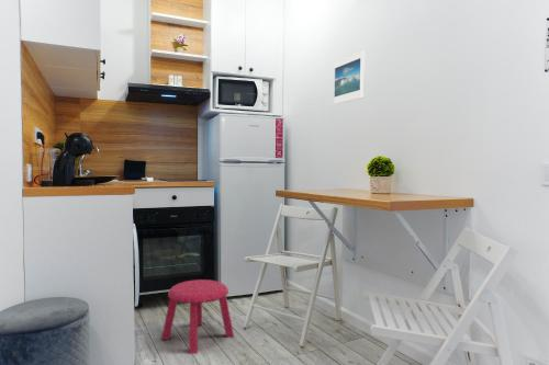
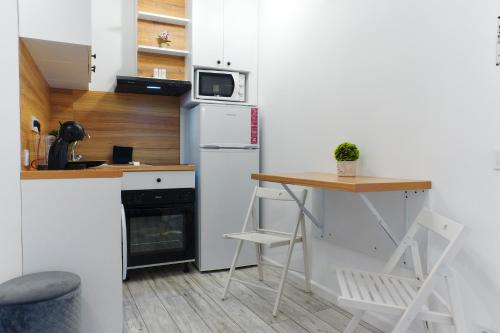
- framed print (348, 78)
- stool (198, 311)
